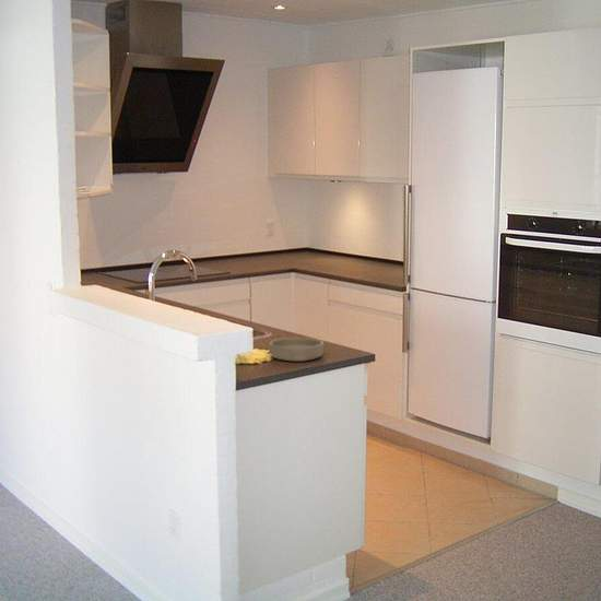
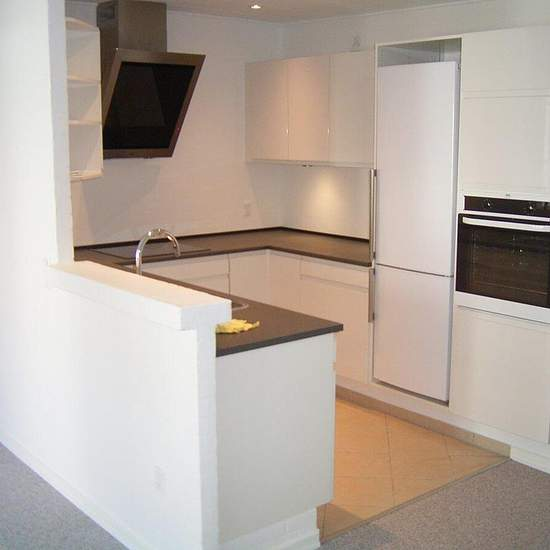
- bowl (296, 349)
